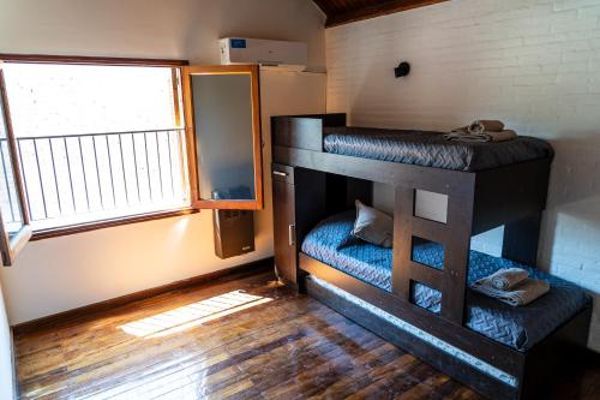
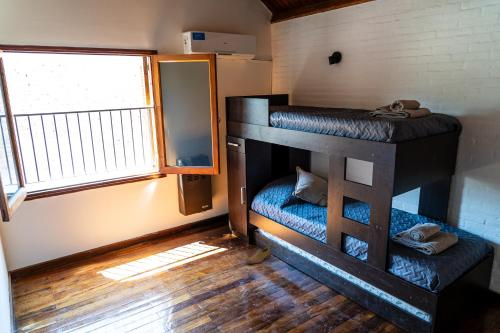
+ shoe (258, 255)
